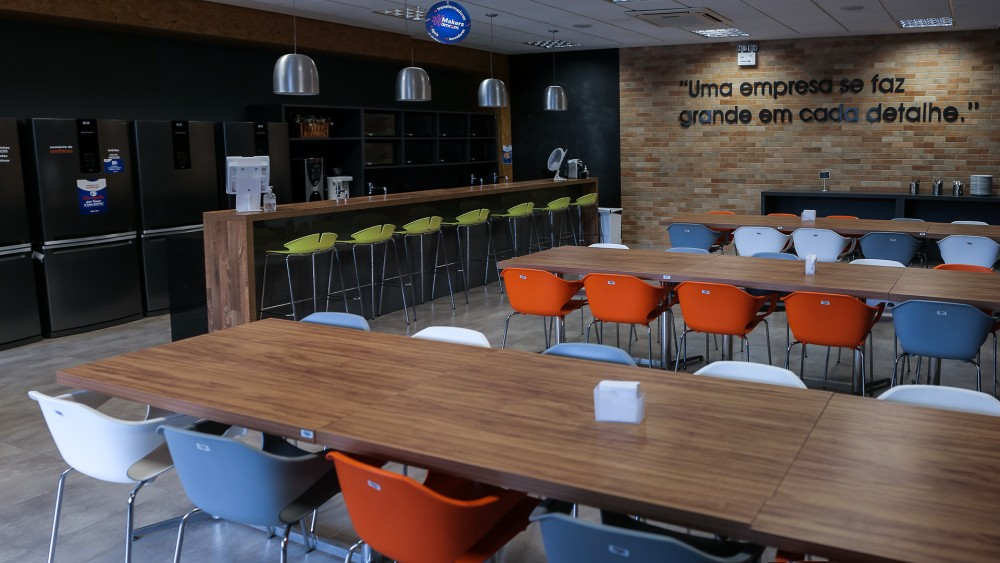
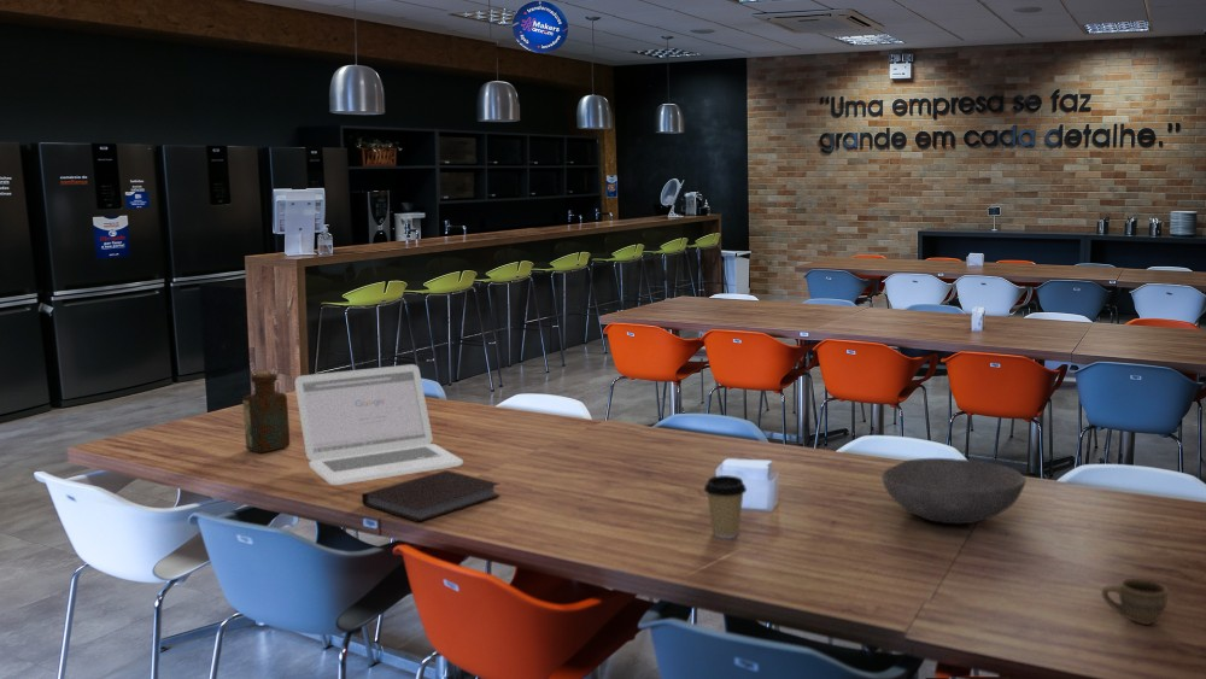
+ cup (1134, 601)
+ bowl (950, 493)
+ laptop (377, 421)
+ notebook (432, 493)
+ coffee cup (725, 508)
+ bottle (265, 410)
